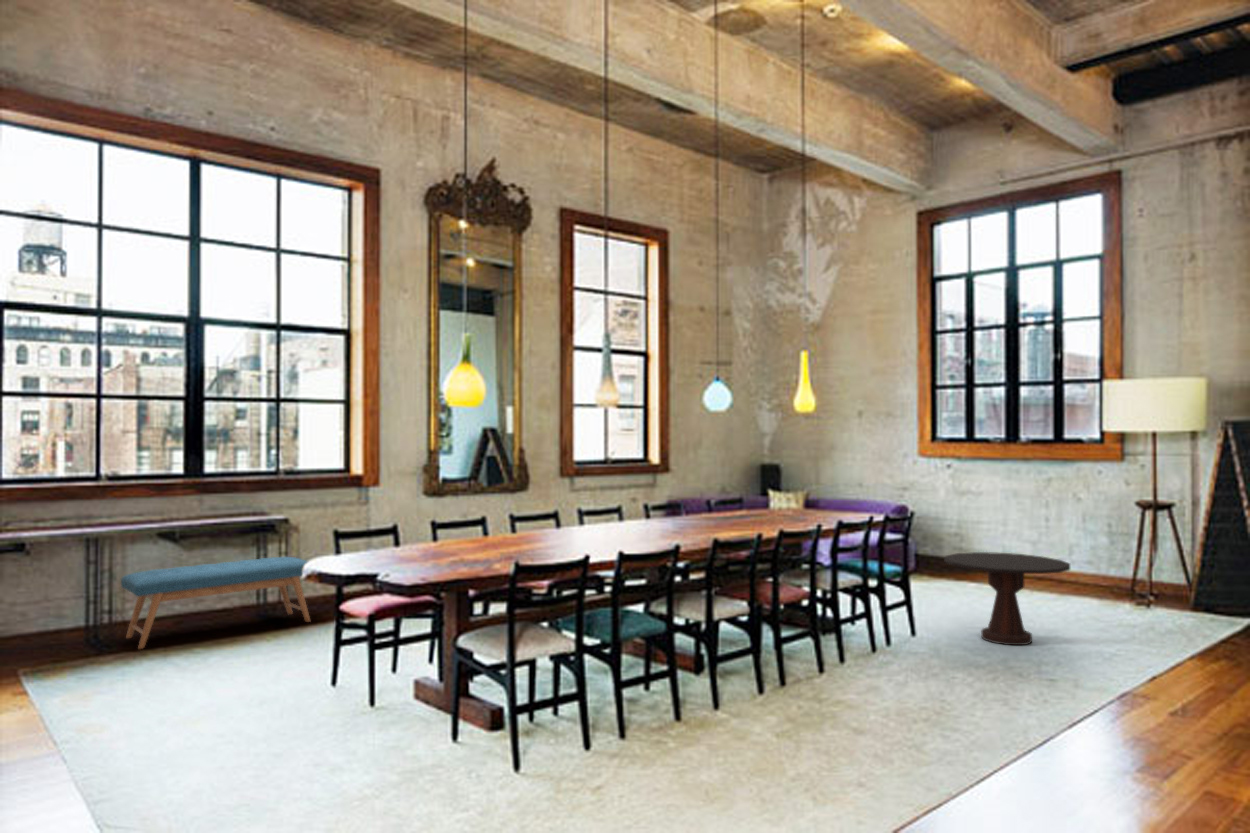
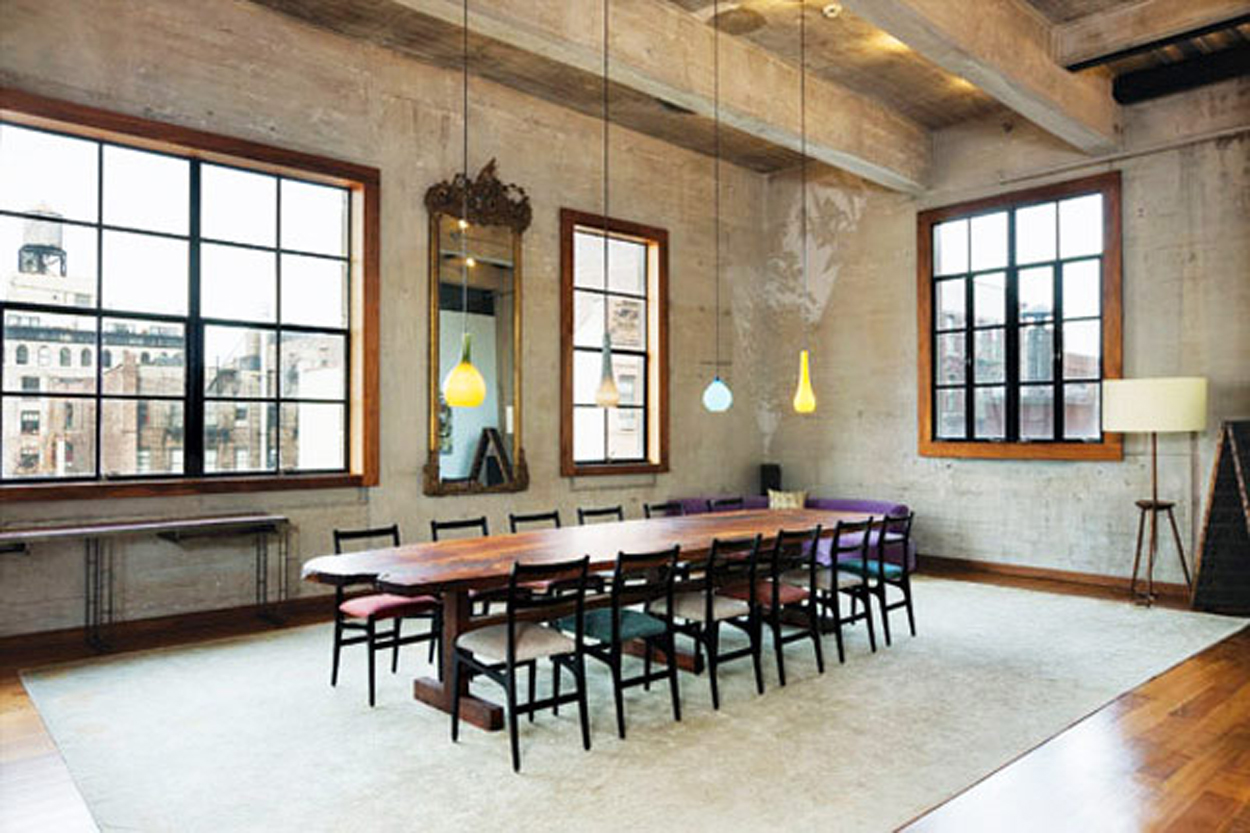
- side table (1006, 600)
- bench (222, 593)
